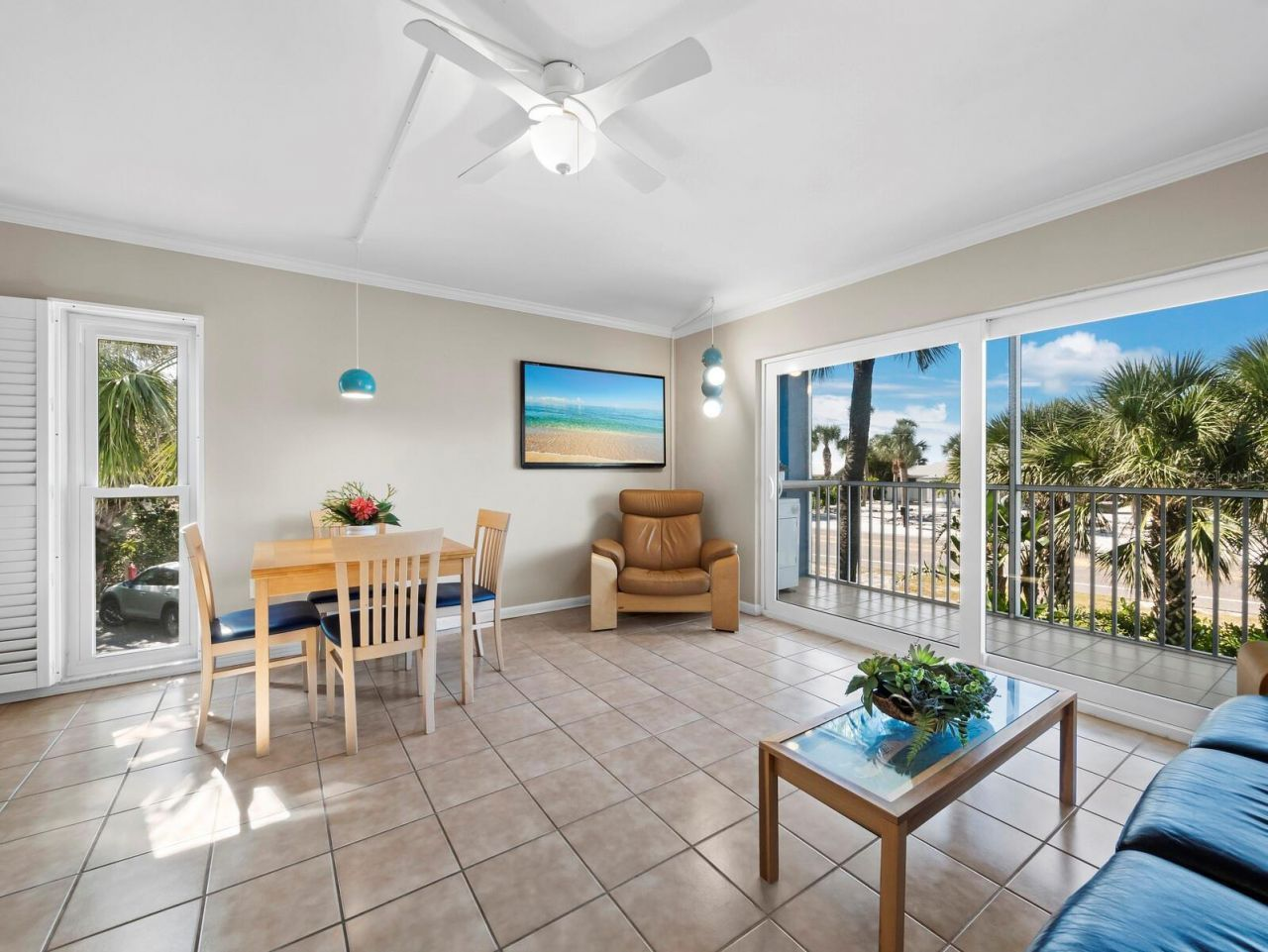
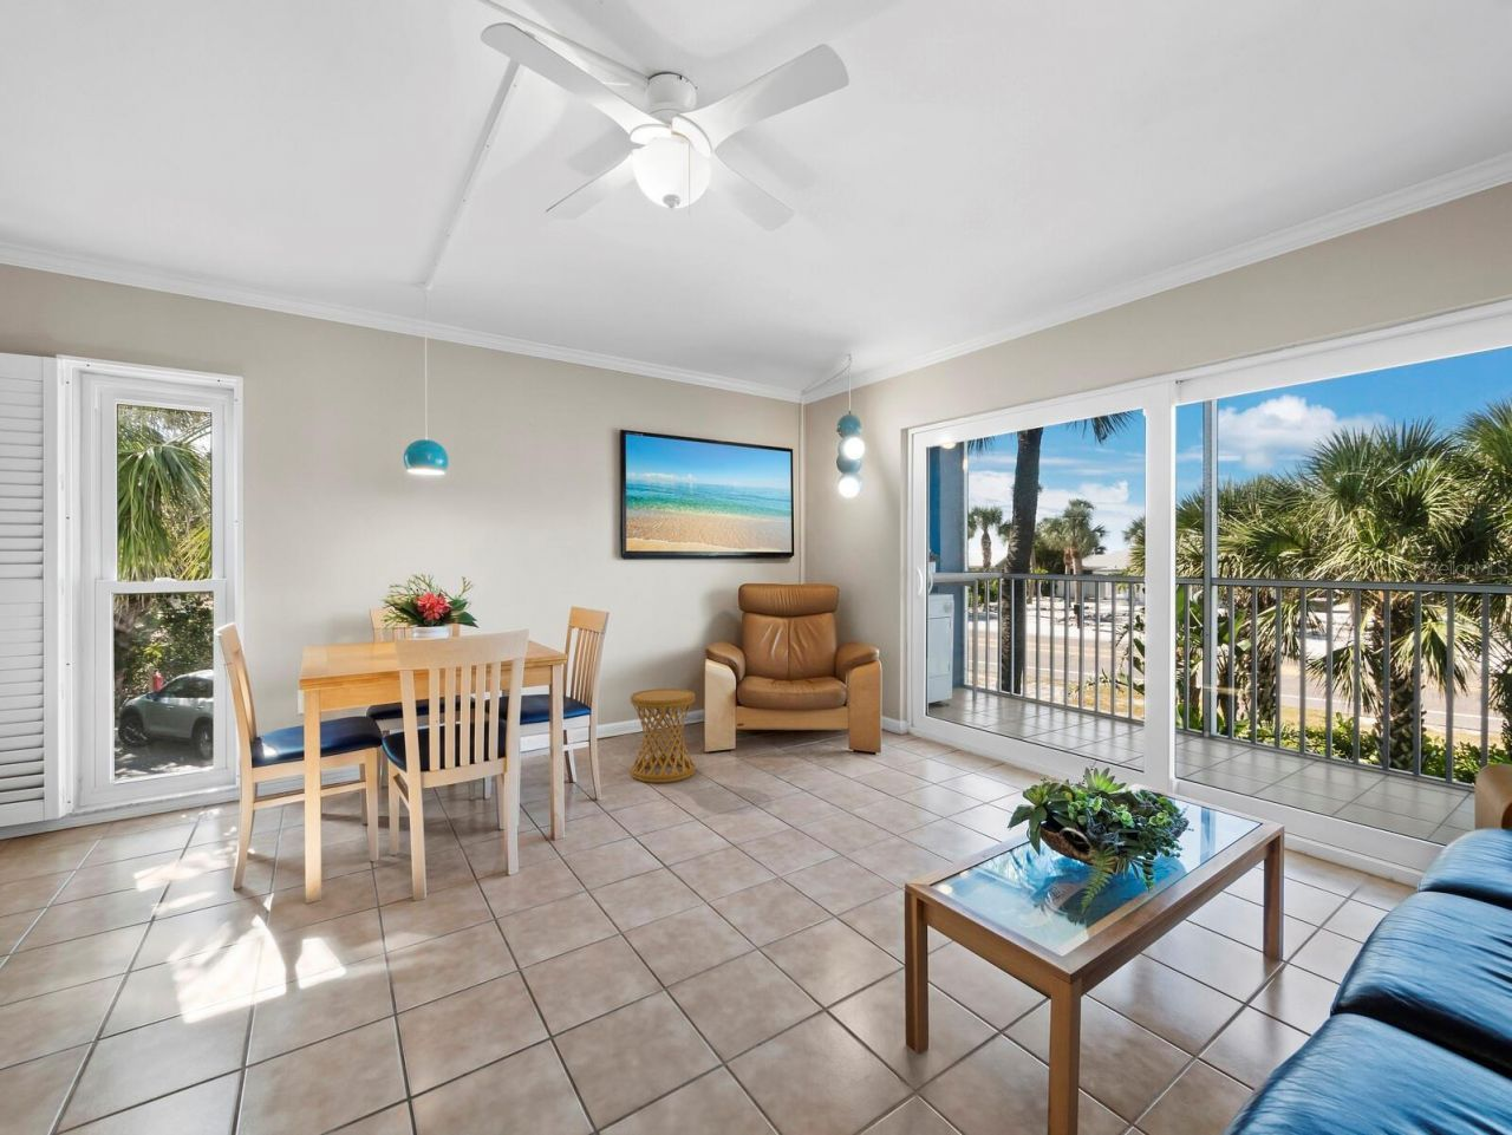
+ side table (662, 731)
